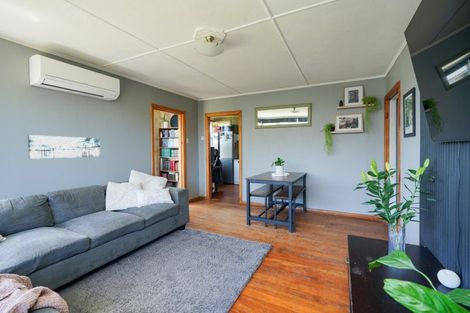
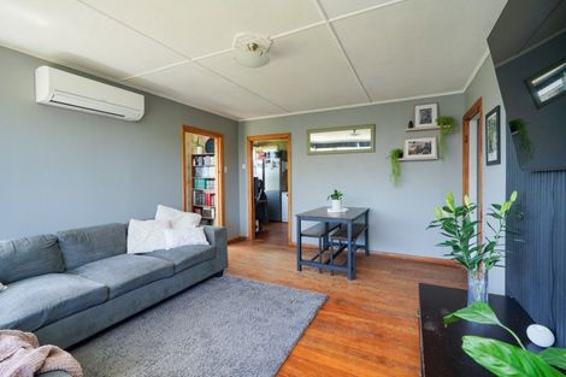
- wall art (68, 147)
